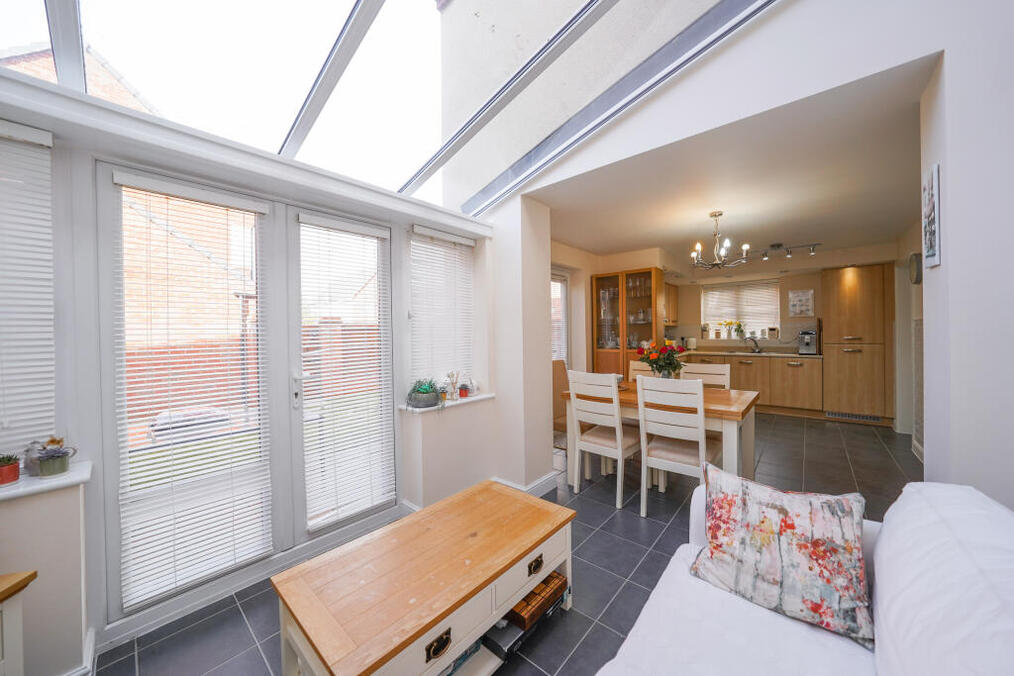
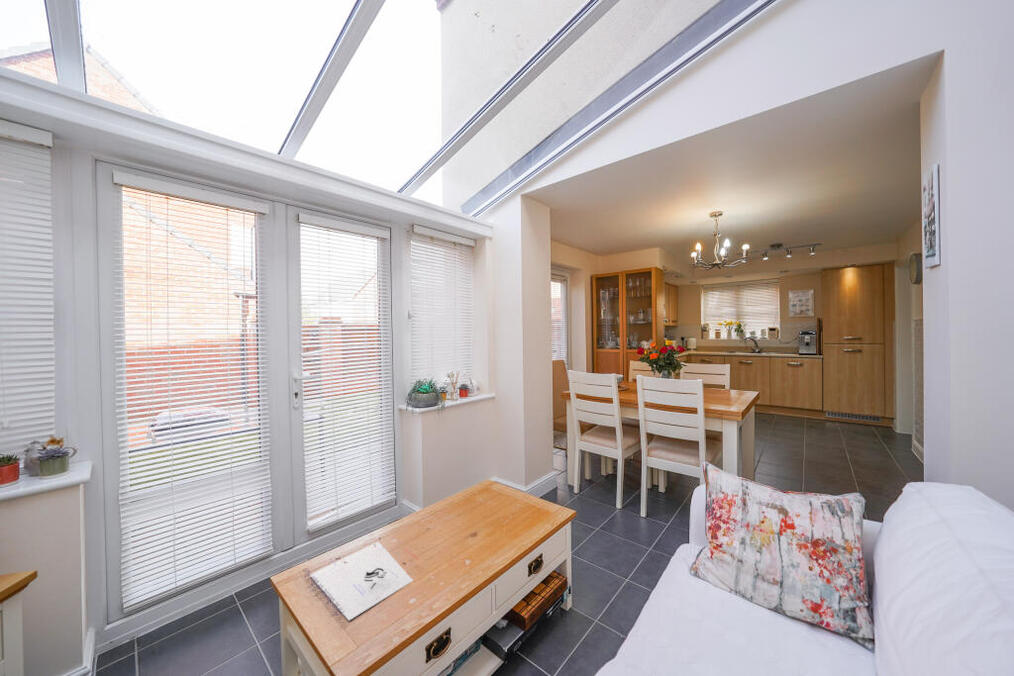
+ board game (368, 567)
